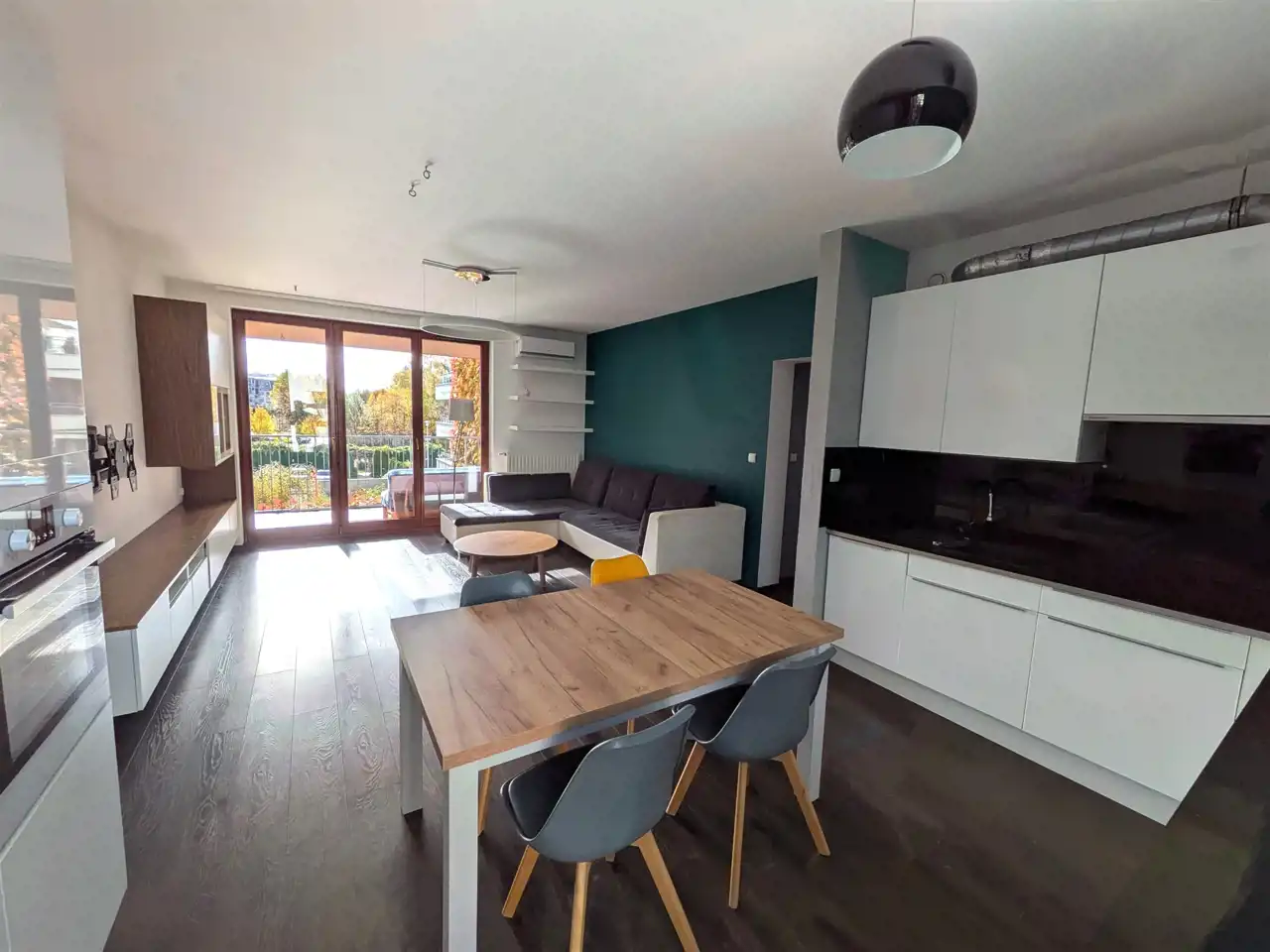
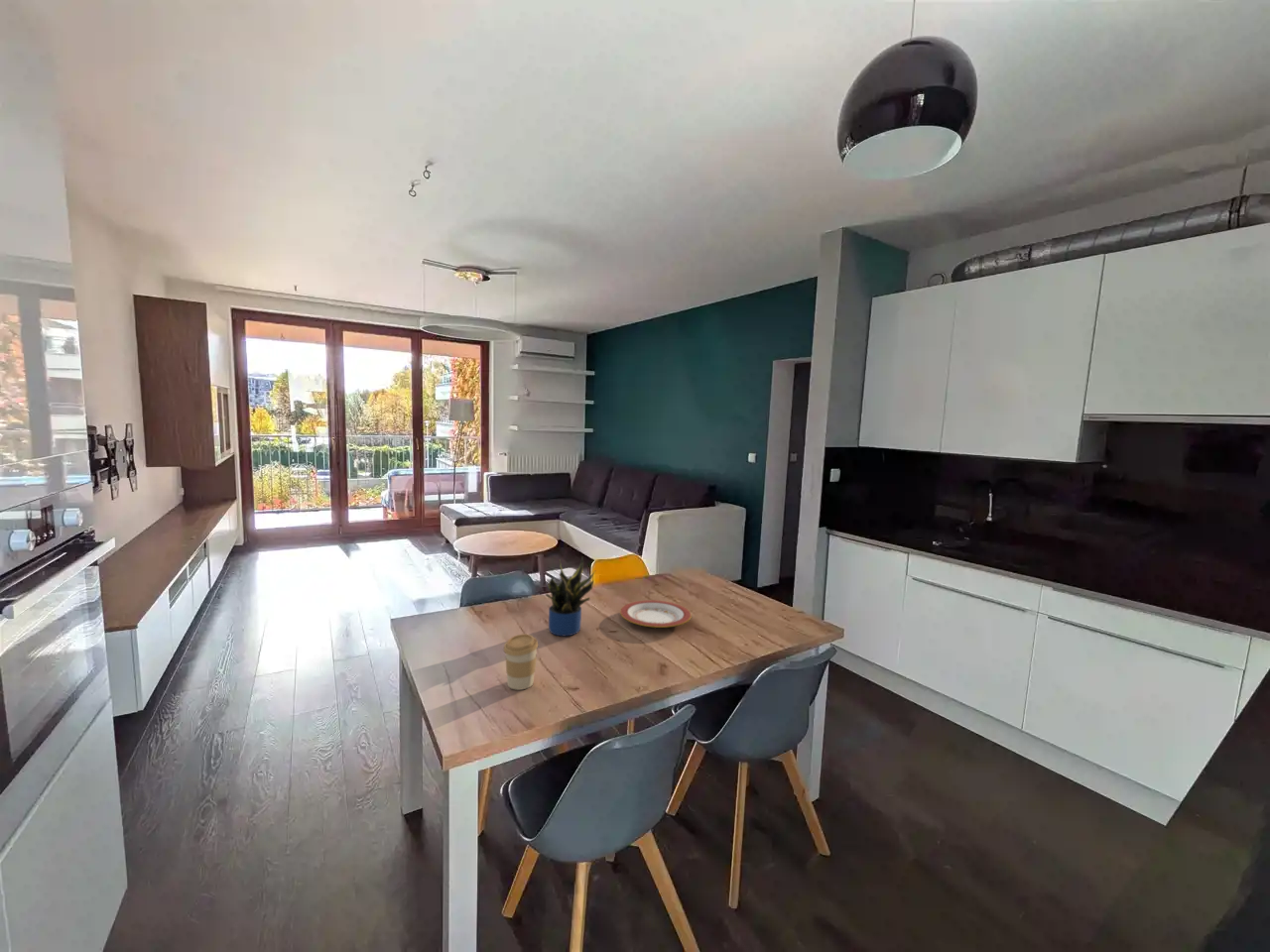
+ coffee cup (520, 660)
+ potted plant (573, 591)
+ plate (655, 615)
